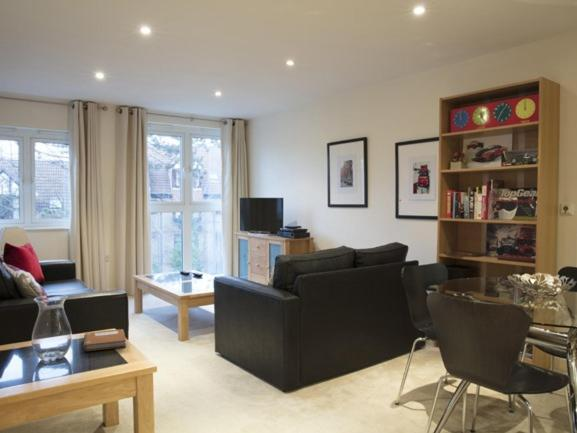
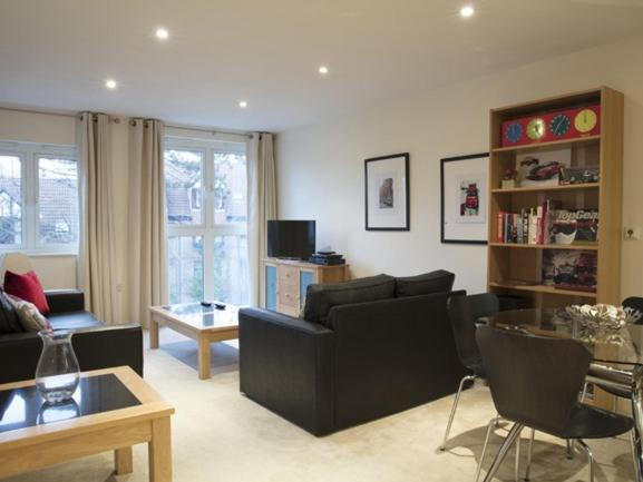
- notebook (104, 339)
